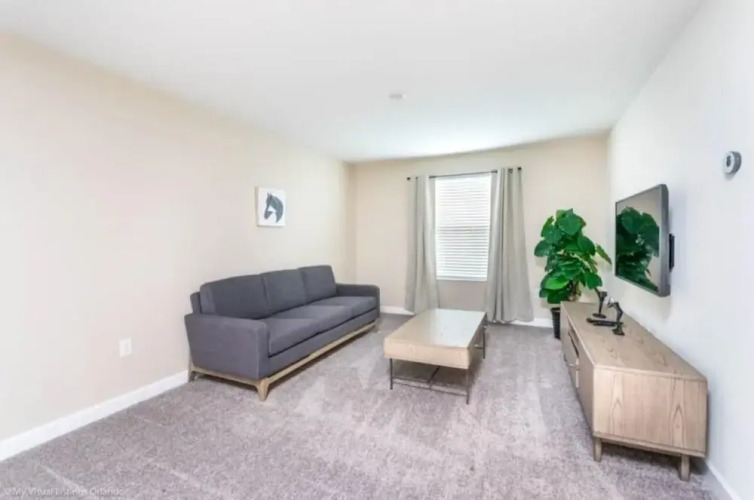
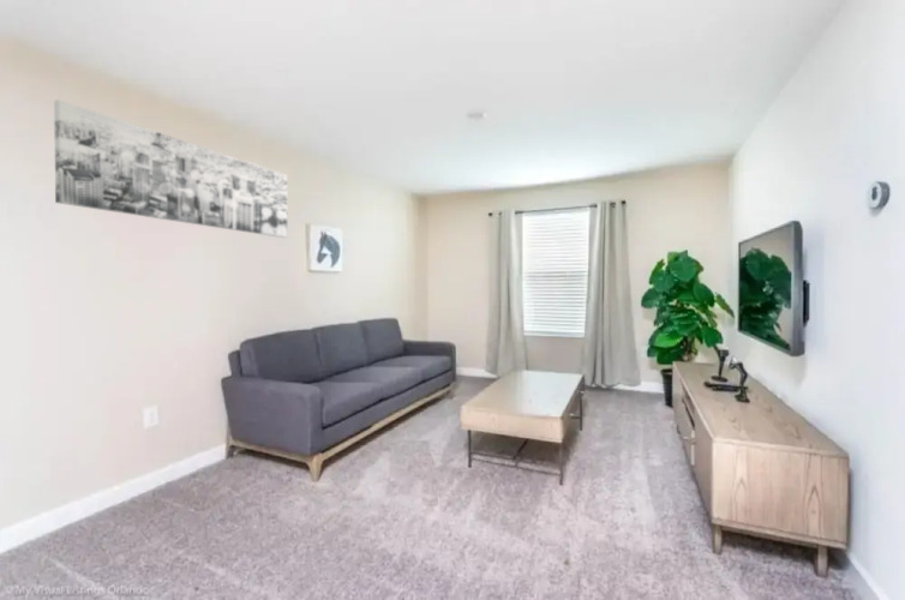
+ wall art (198, 185)
